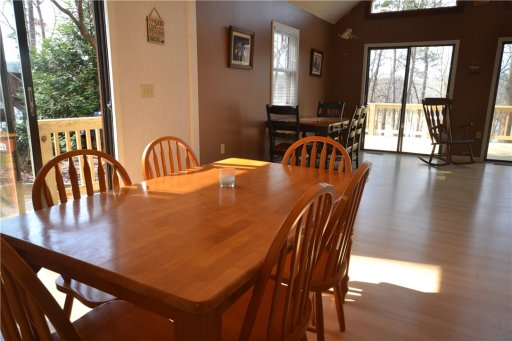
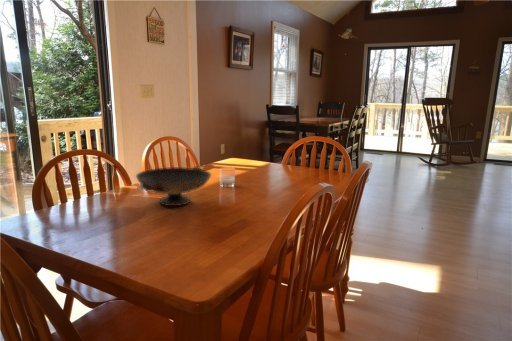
+ decorative bowl (175, 187)
